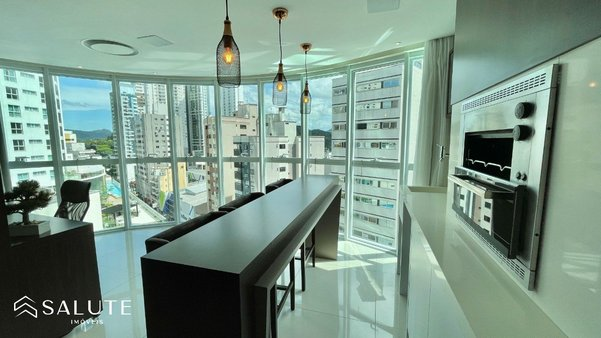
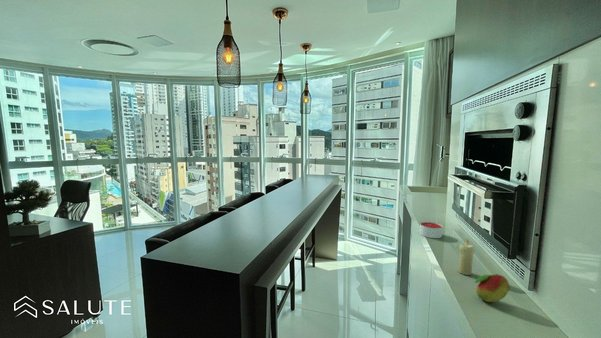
+ candle (430, 229)
+ candle (465, 255)
+ fruit (490, 287)
